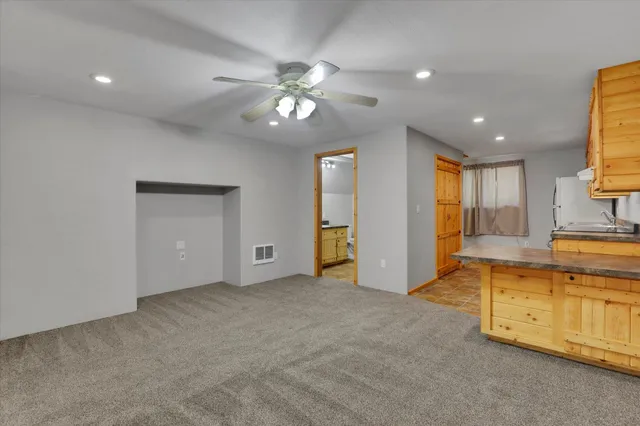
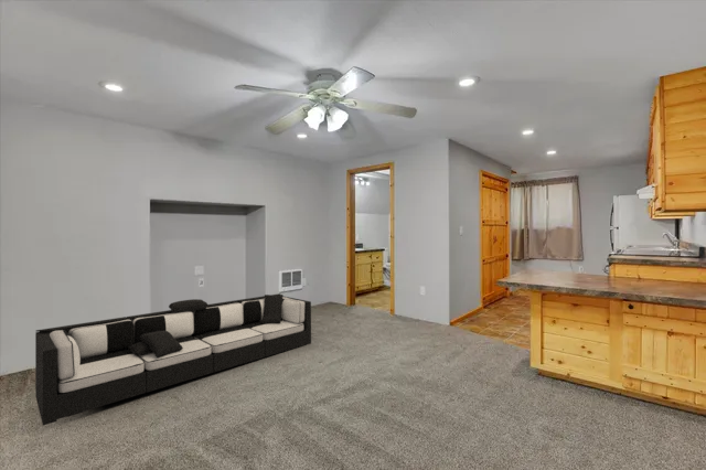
+ sofa (199, 333)
